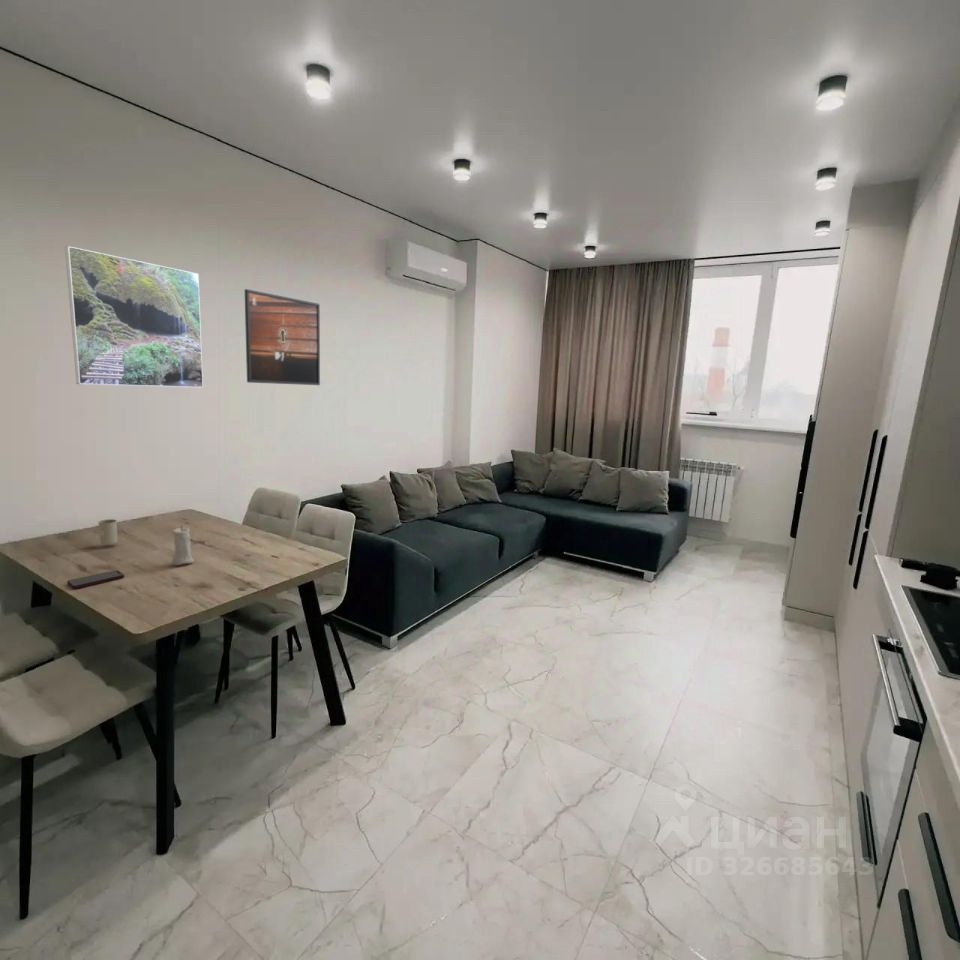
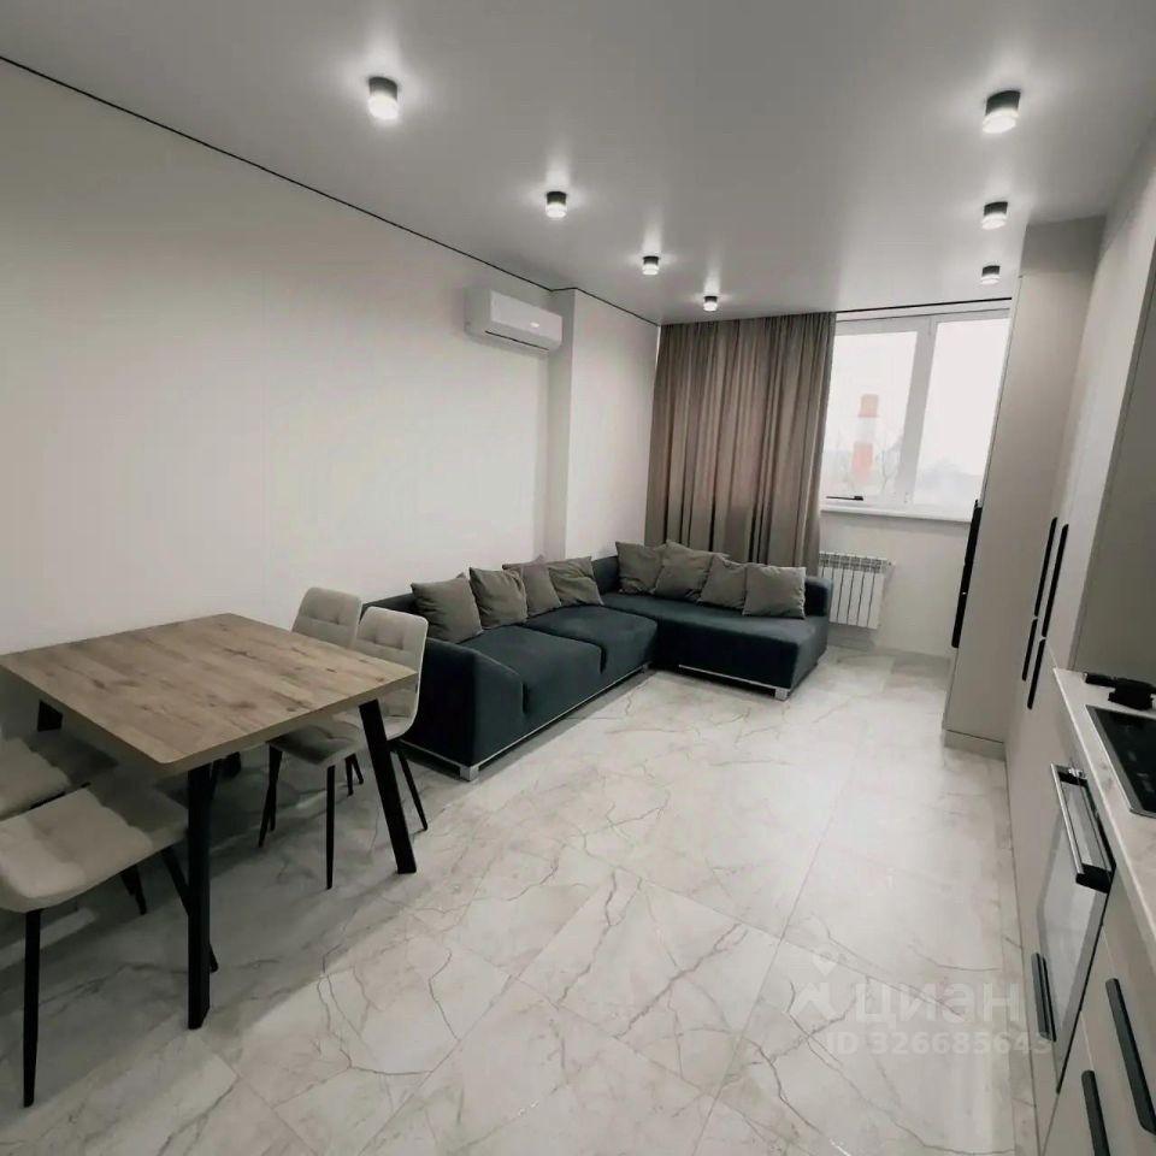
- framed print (141, 324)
- smartphone (96, 578)
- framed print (285, 341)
- bottle (107, 520)
- candle (182, 544)
